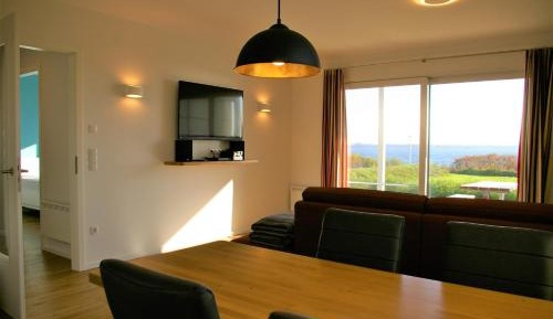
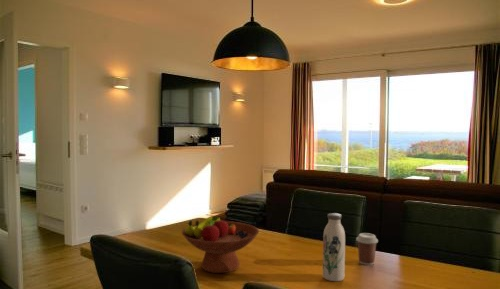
+ coffee cup (366, 248)
+ fruit bowl (220, 241)
+ water bottle (334, 245)
